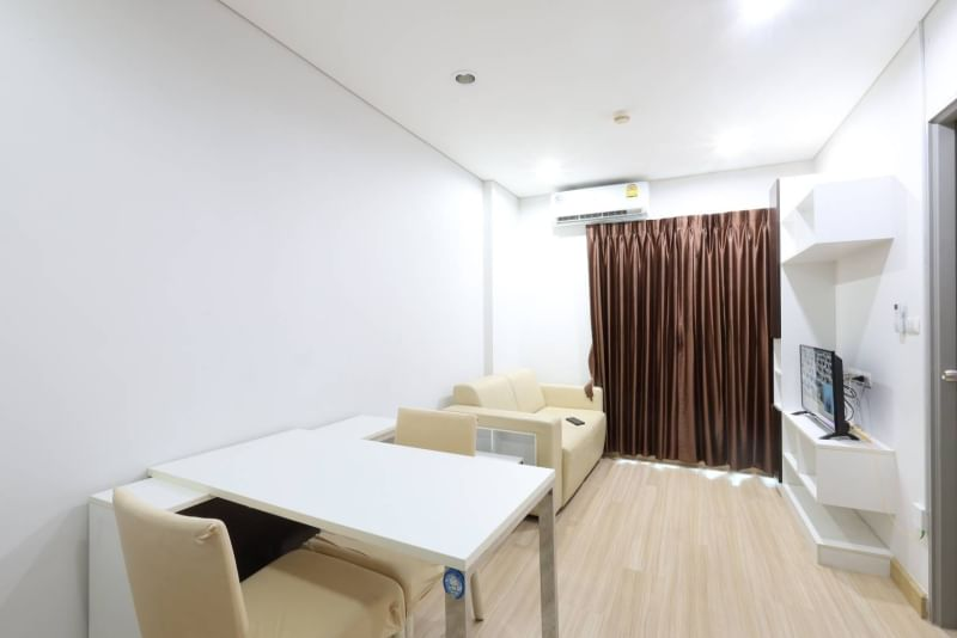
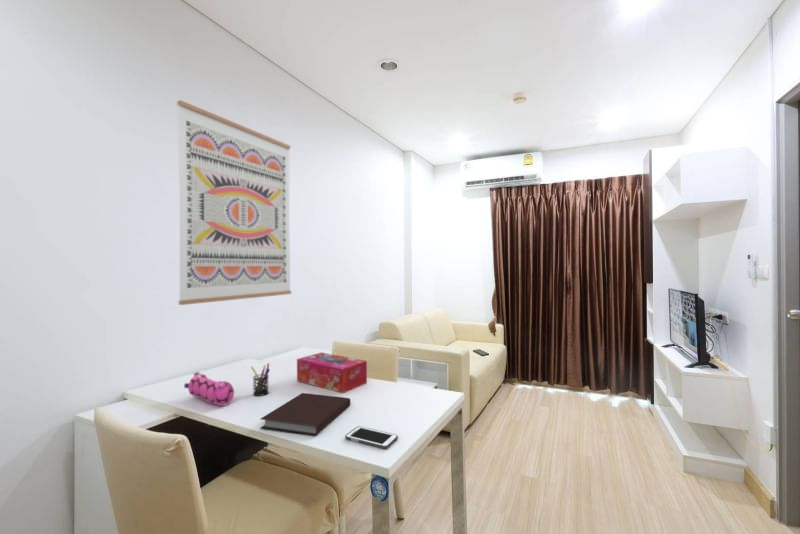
+ pen holder (262, 377)
+ notebook (308, 412)
+ tissue box (331, 370)
+ pencil case (210, 388)
+ cell phone (371, 437)
+ wall art (243, 212)
